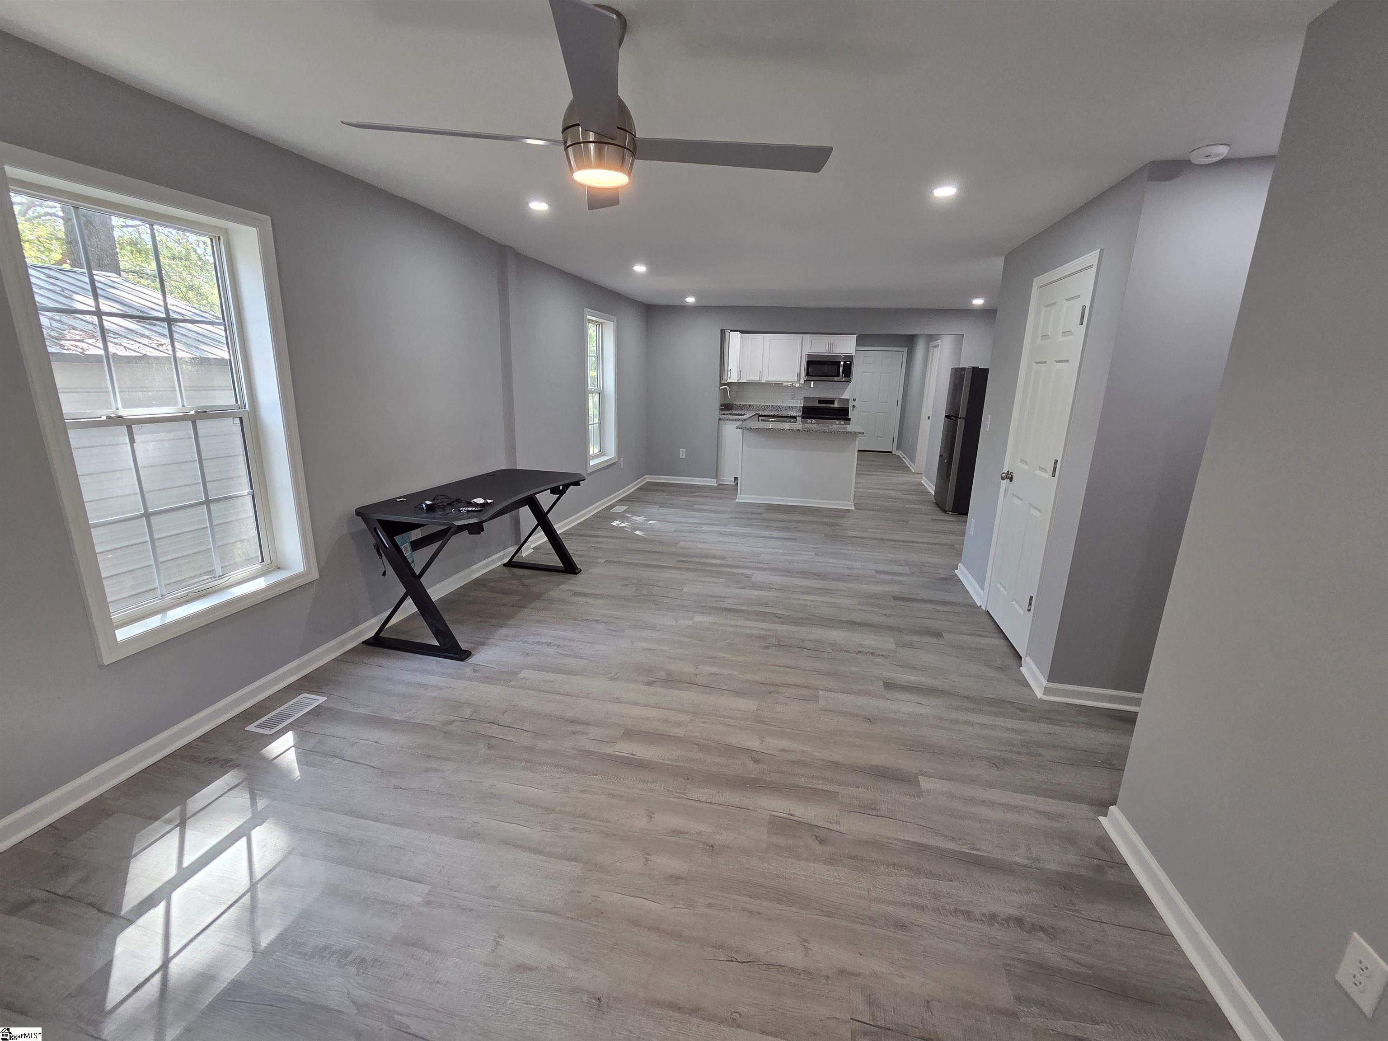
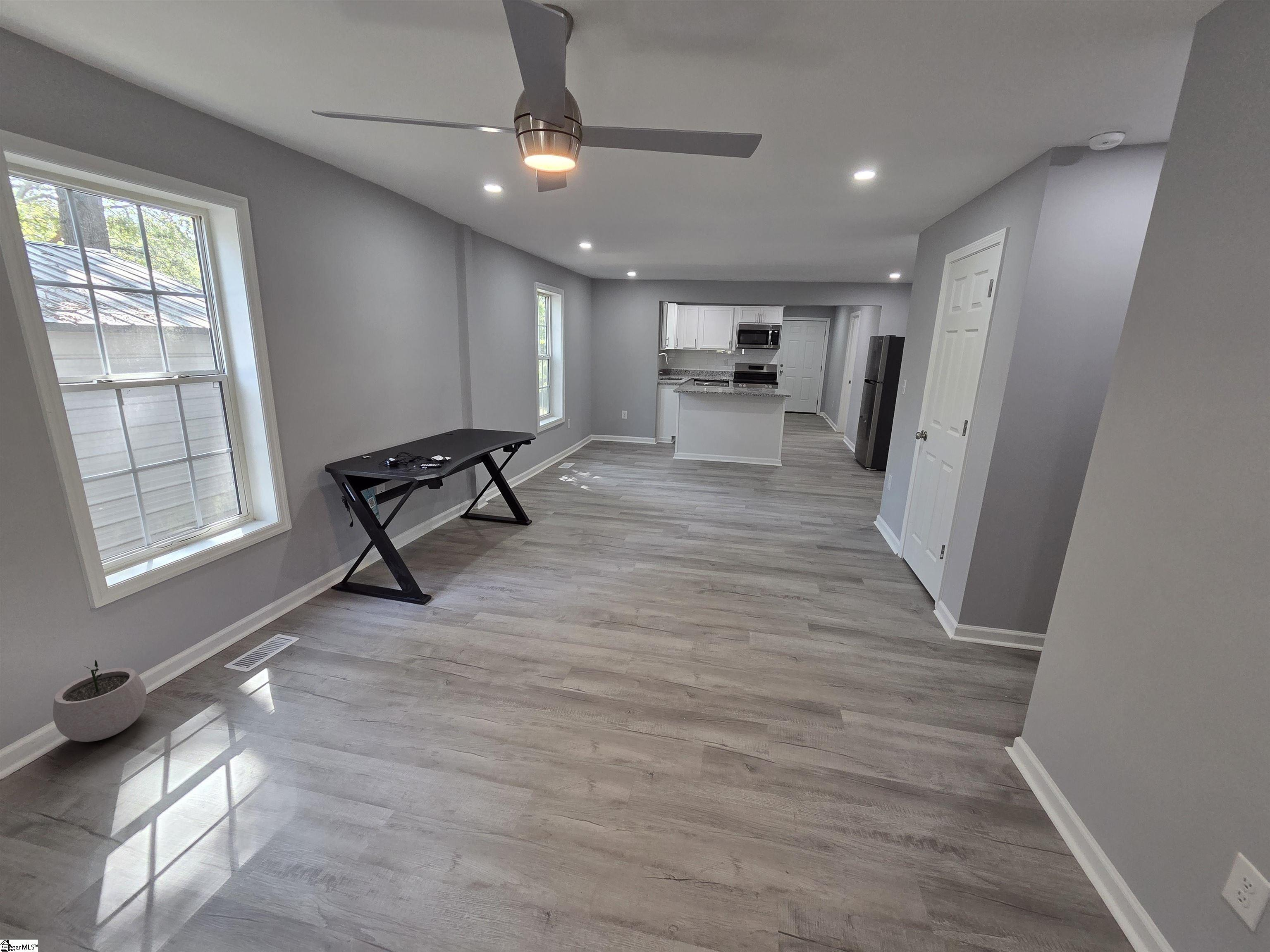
+ plant pot (100, 697)
